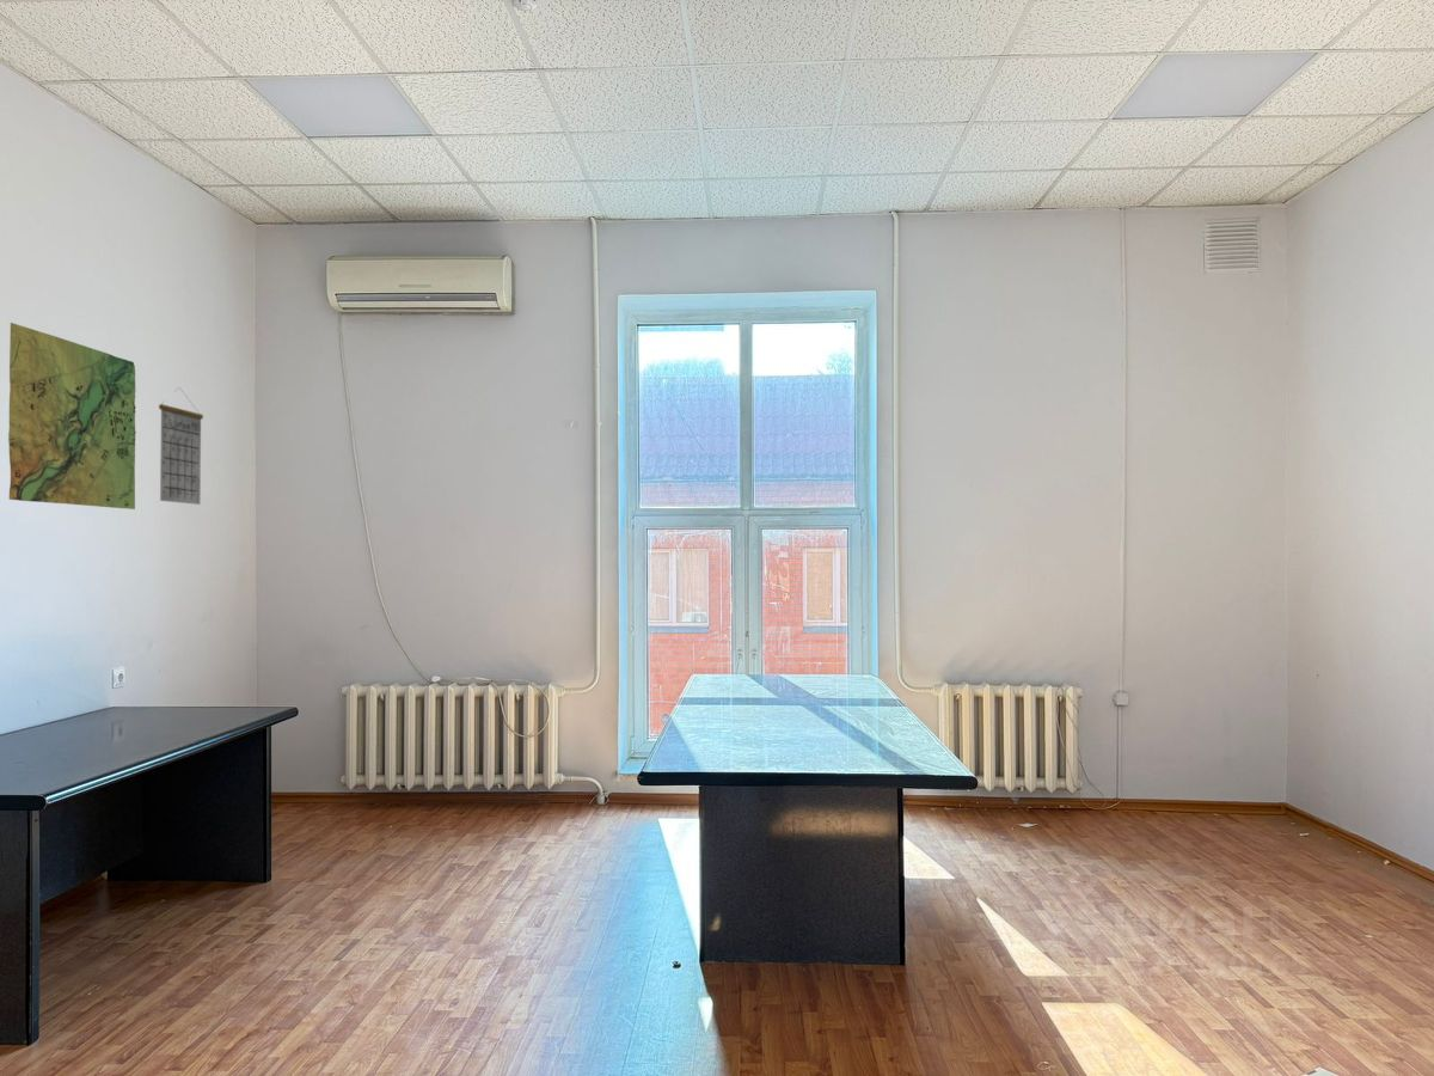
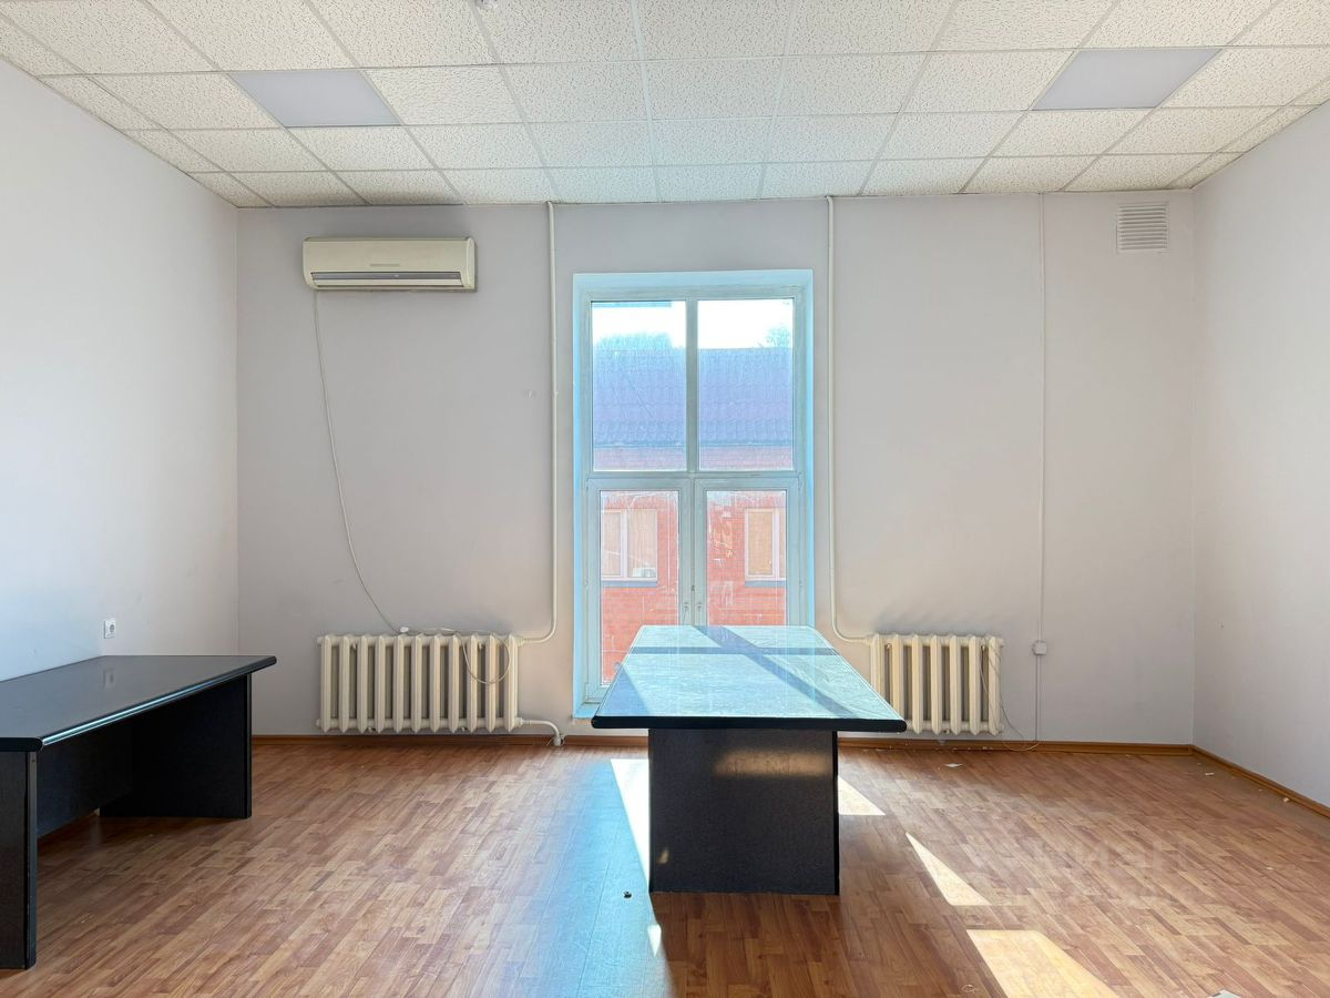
- calendar (180, 445)
- map (78, 423)
